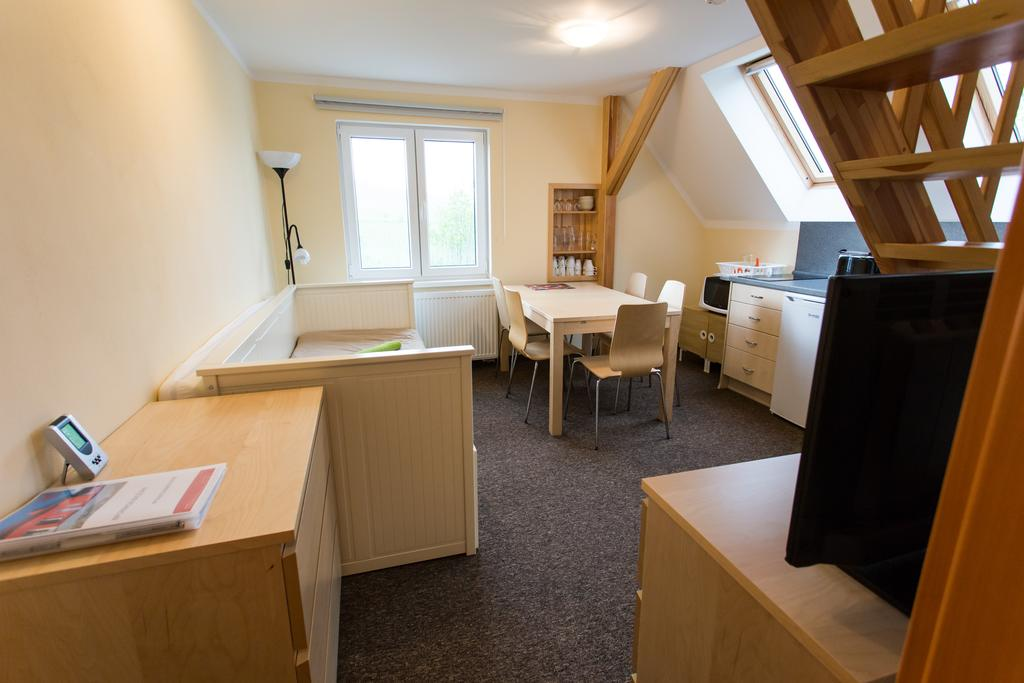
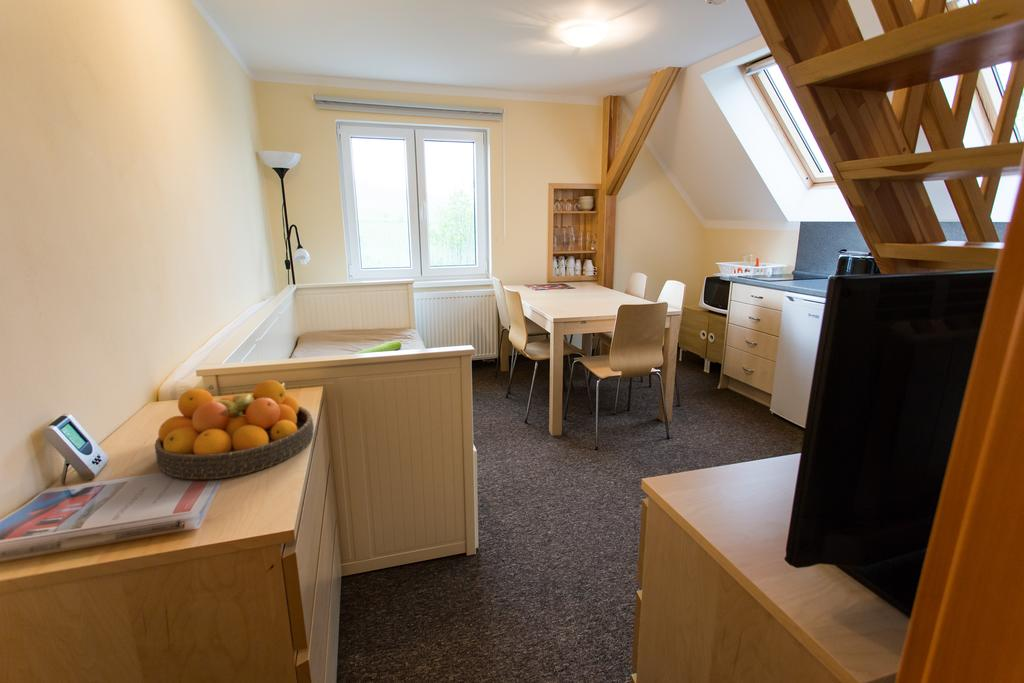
+ fruit bowl (237, 417)
